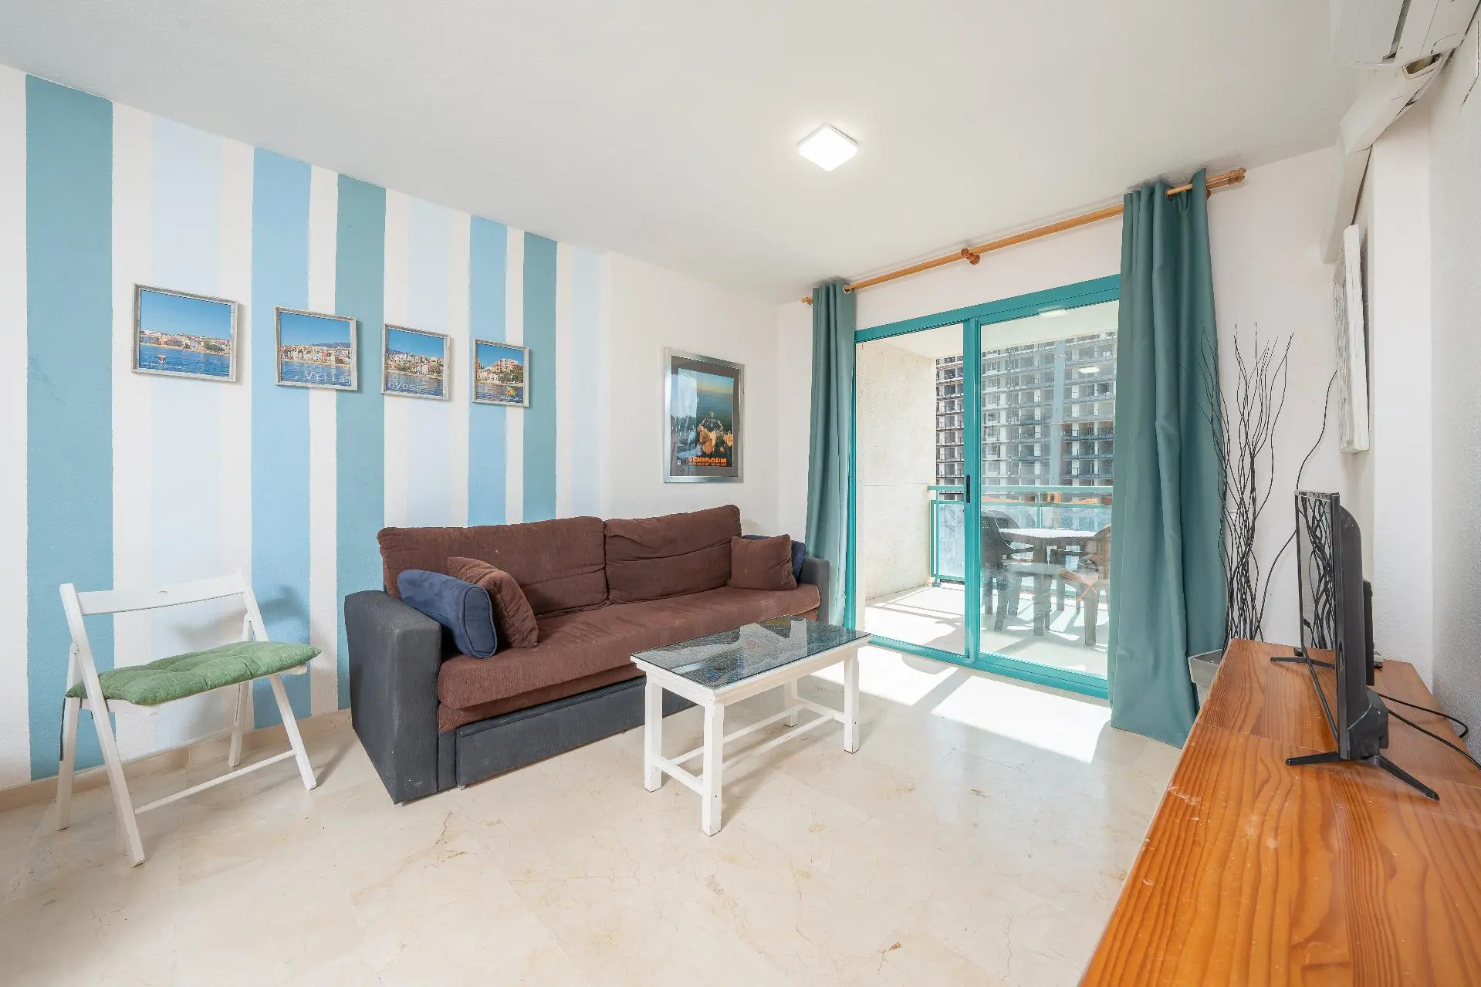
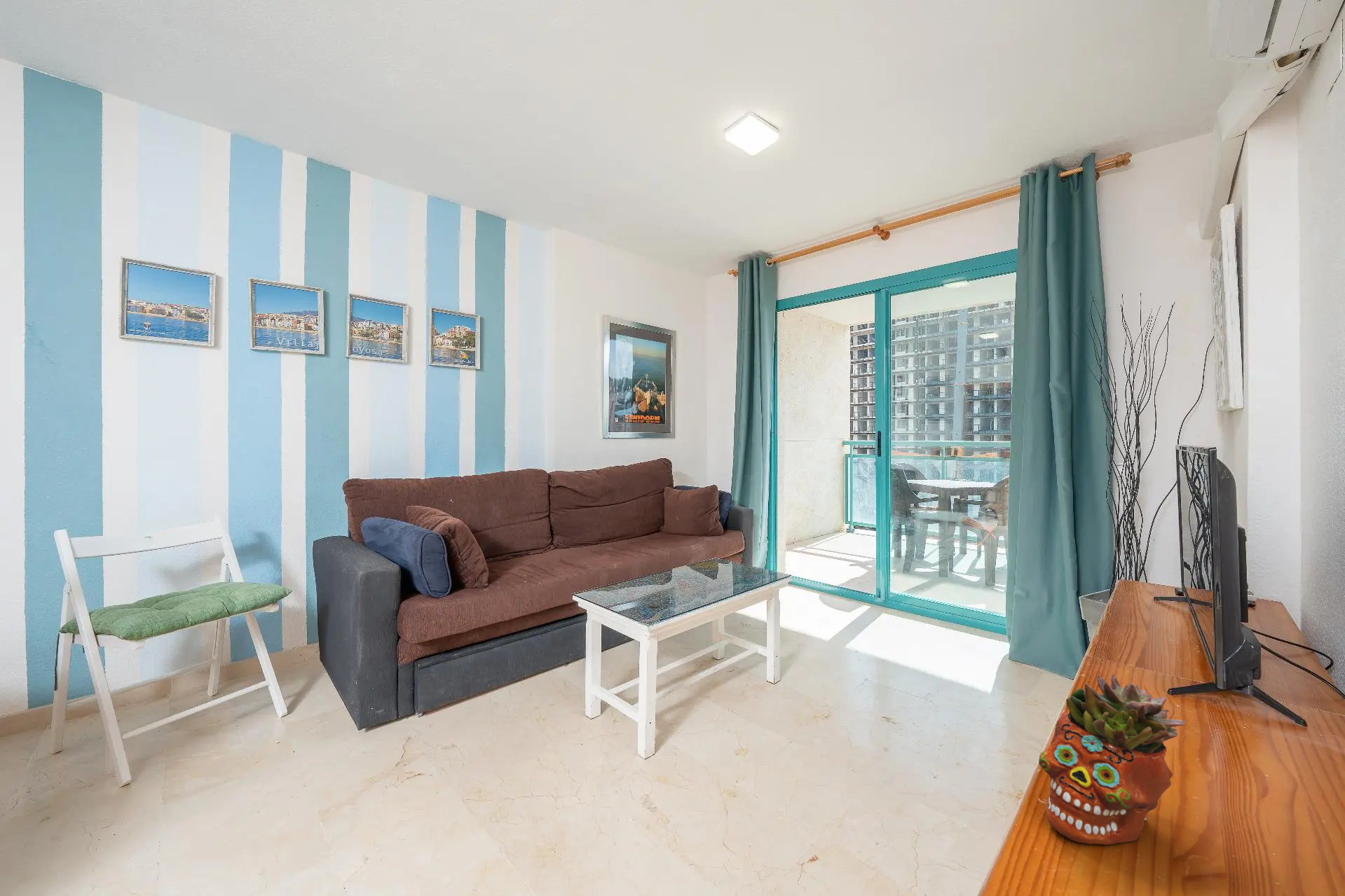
+ succulent planter (1106, 750)
